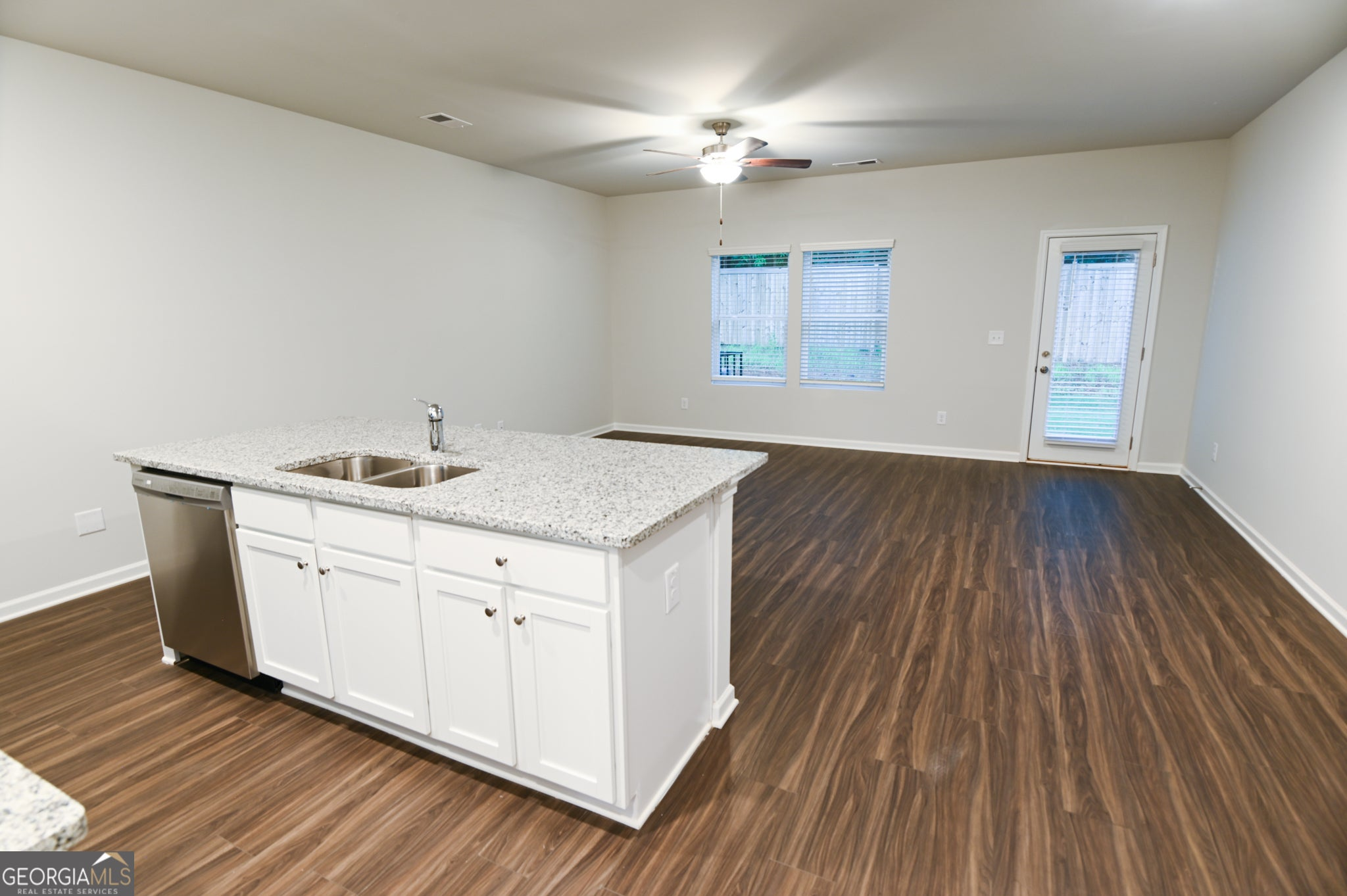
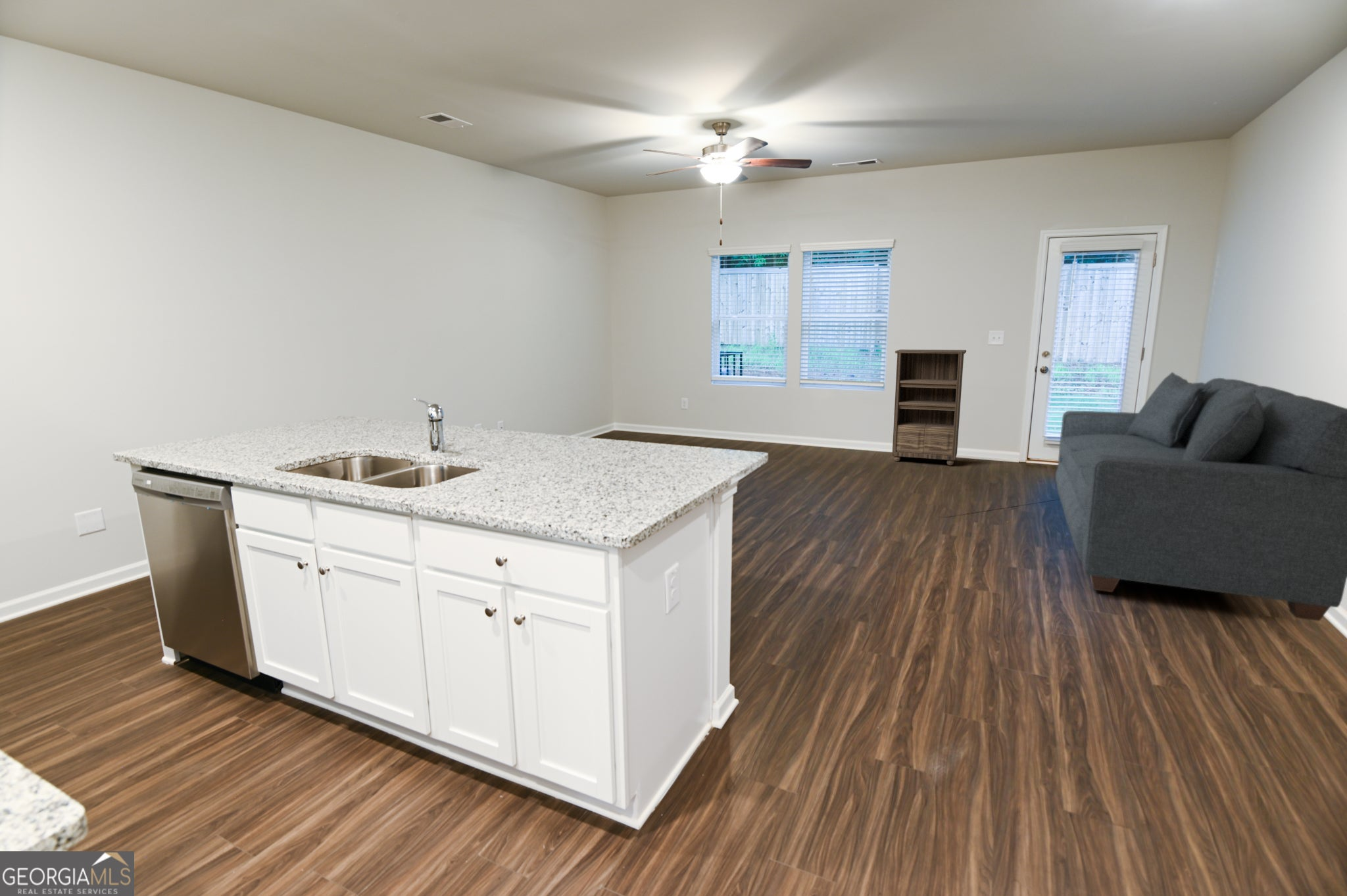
+ bookshelf (927, 406)
+ sofa (1165, 464)
